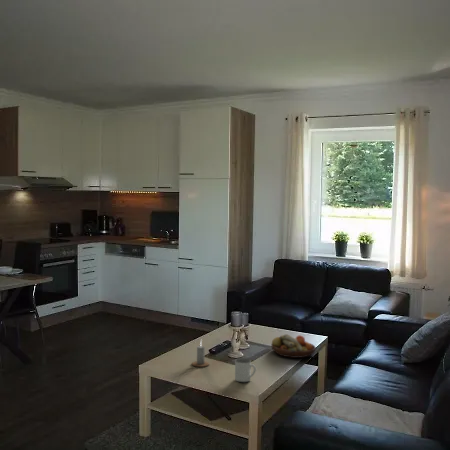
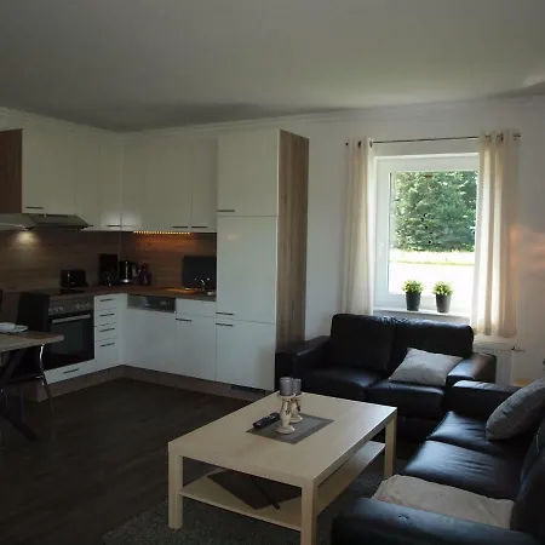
- mug (245, 370)
- candle (200, 351)
- fruit bowl (293, 343)
